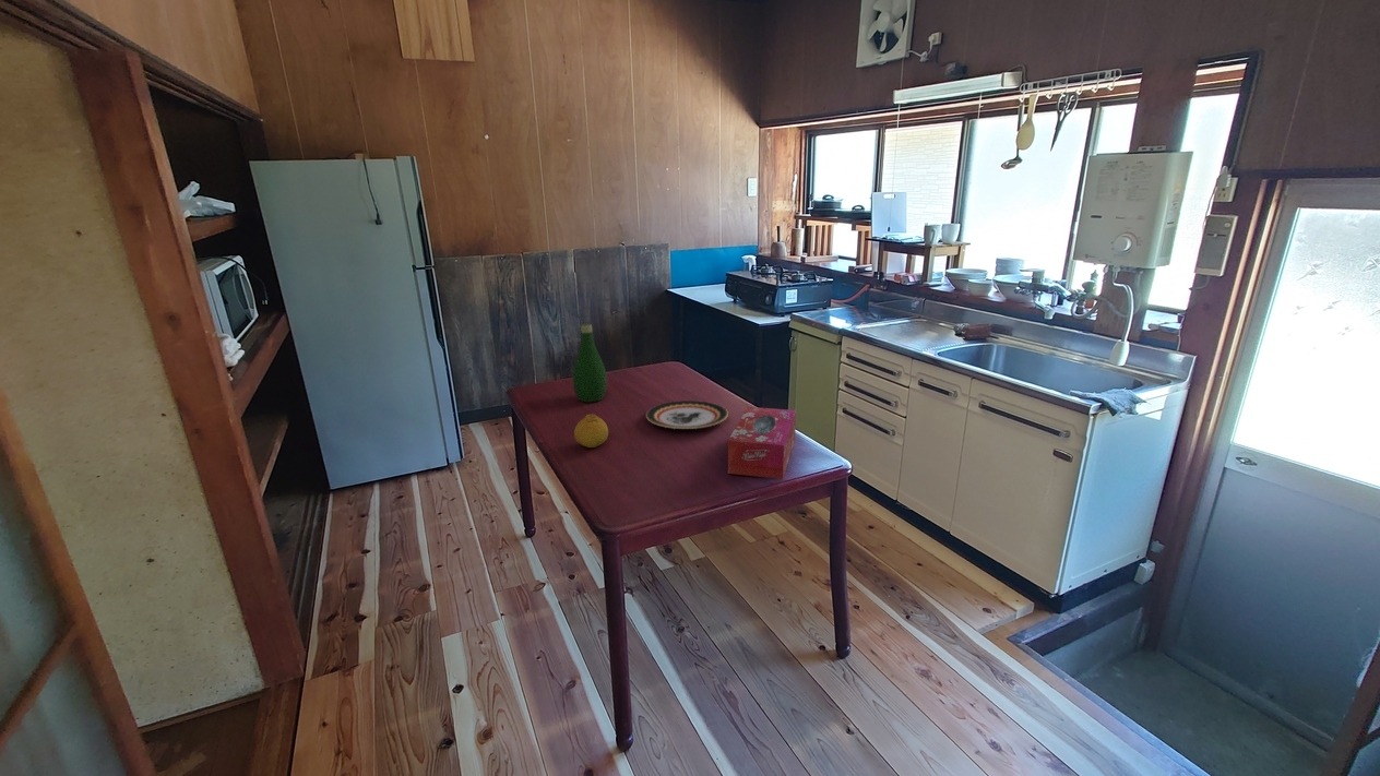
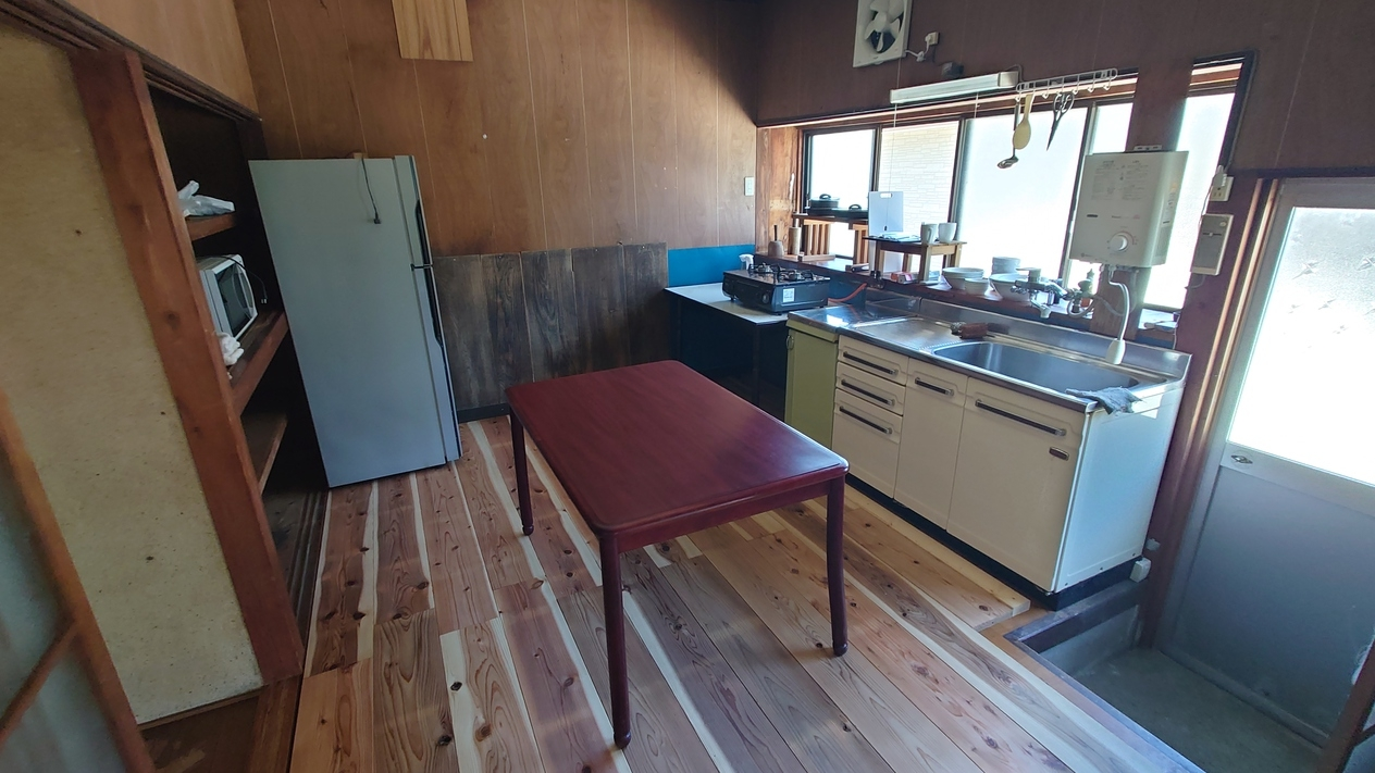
- tissue box (763, 440)
- plate (687, 416)
- bottle (588, 361)
- fruit (591, 430)
